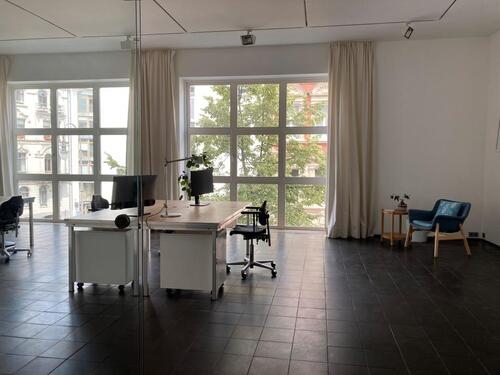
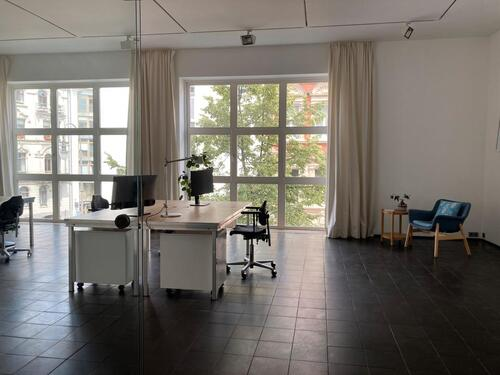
- waste bin (417, 231)
